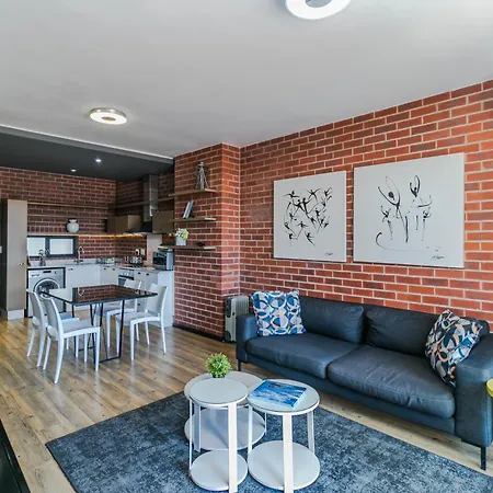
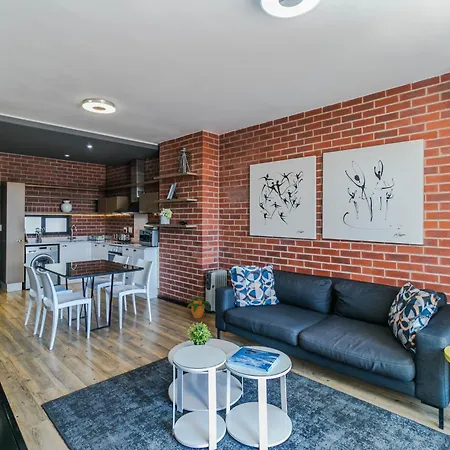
+ potted plant (196, 305)
